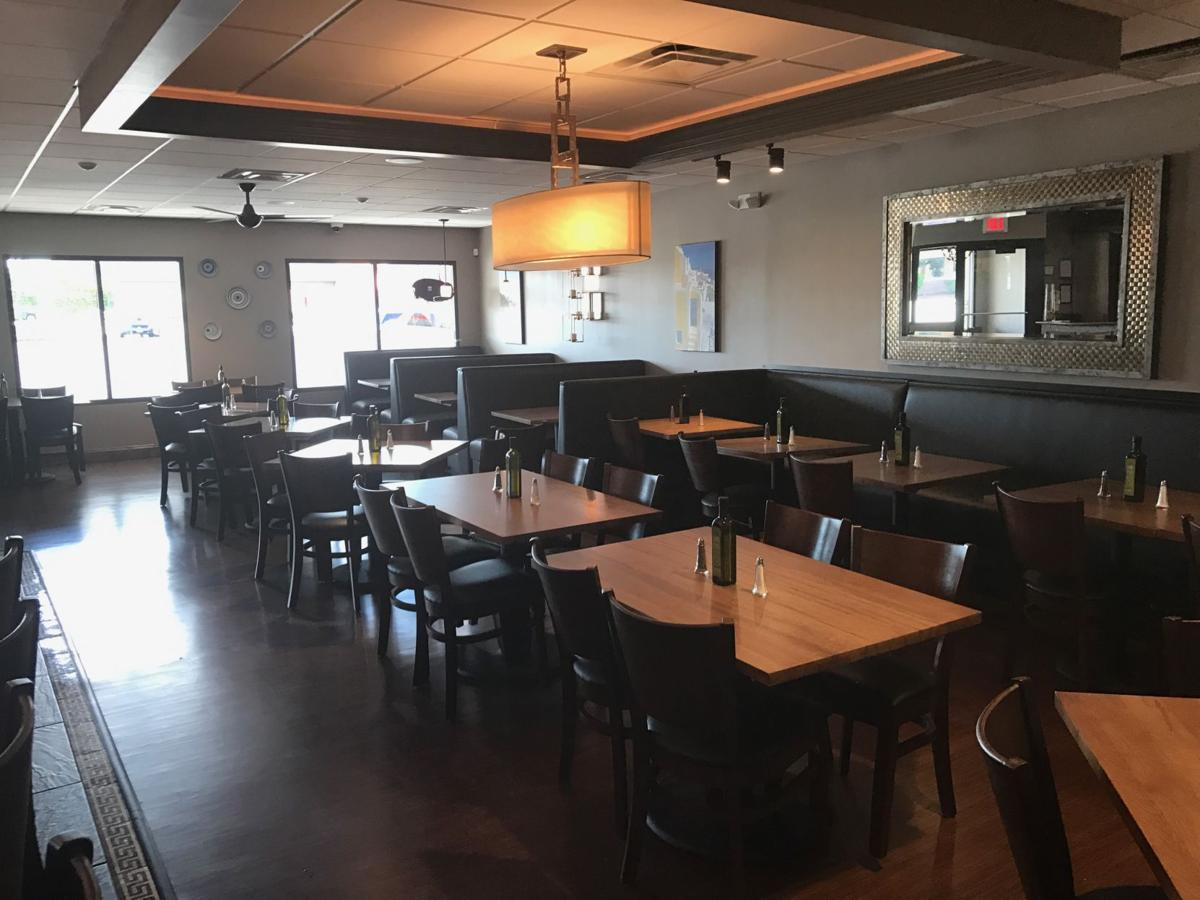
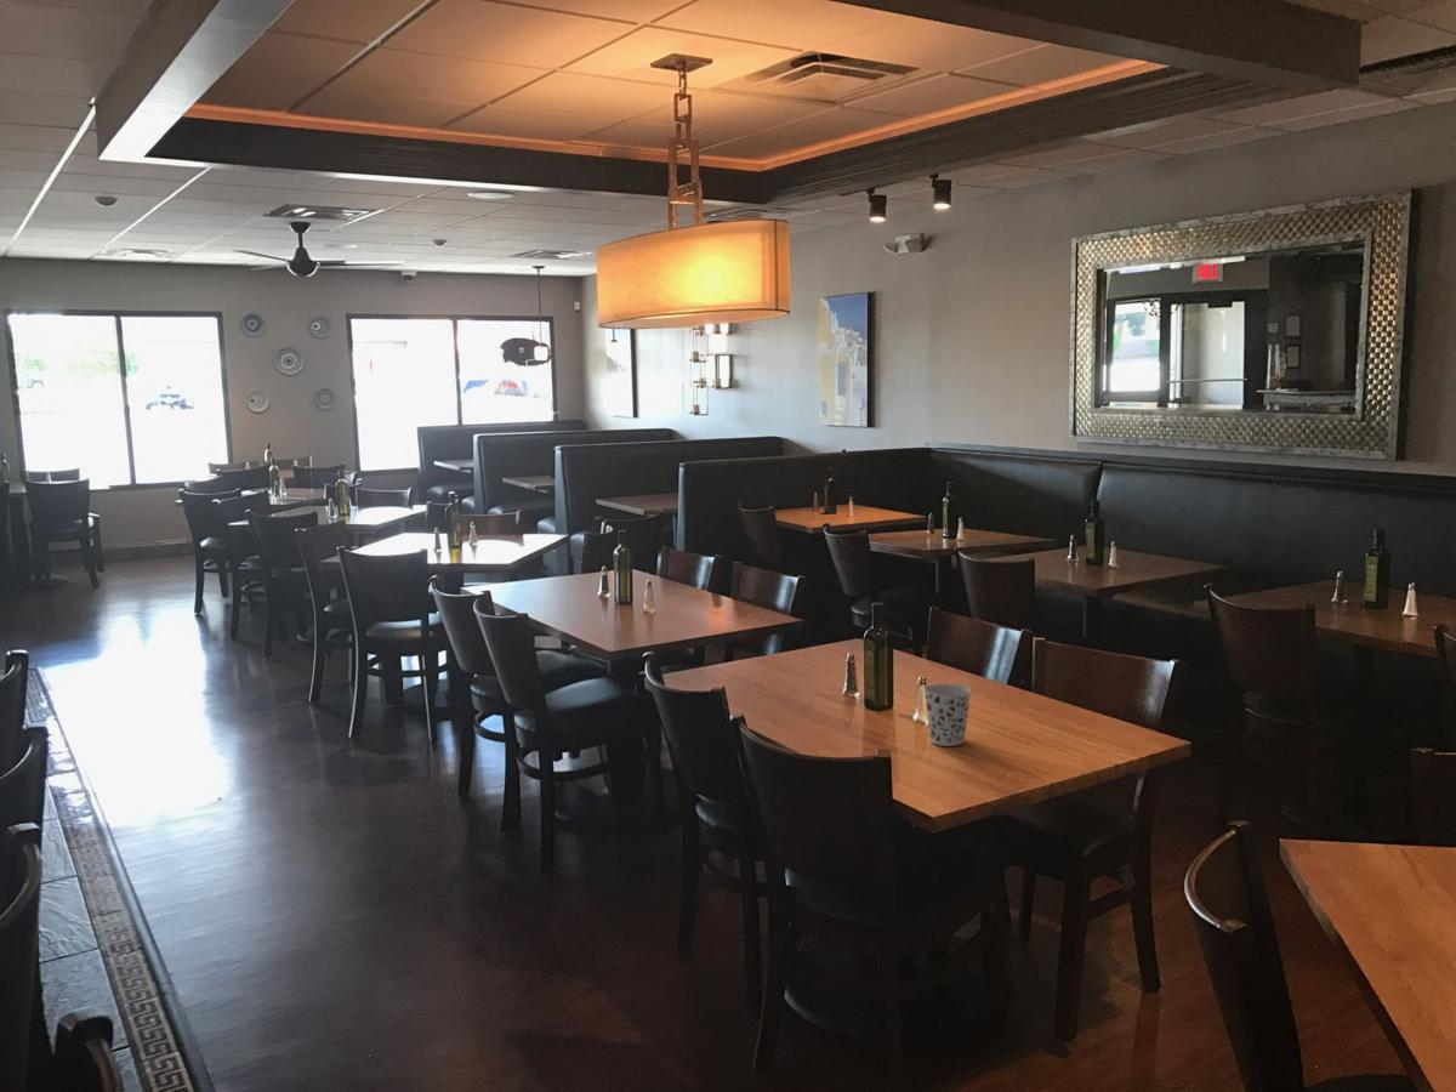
+ cup (946, 715)
